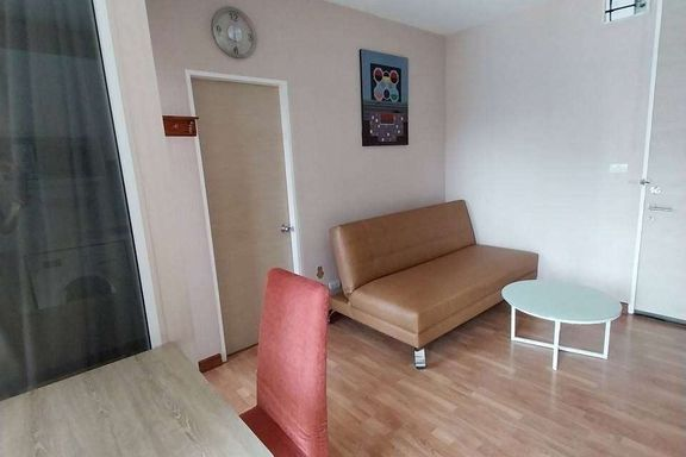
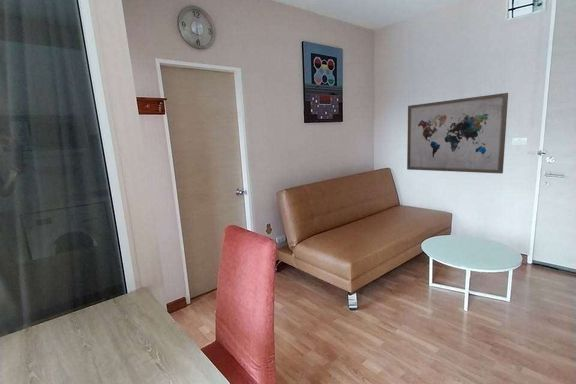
+ wall art (450, 136)
